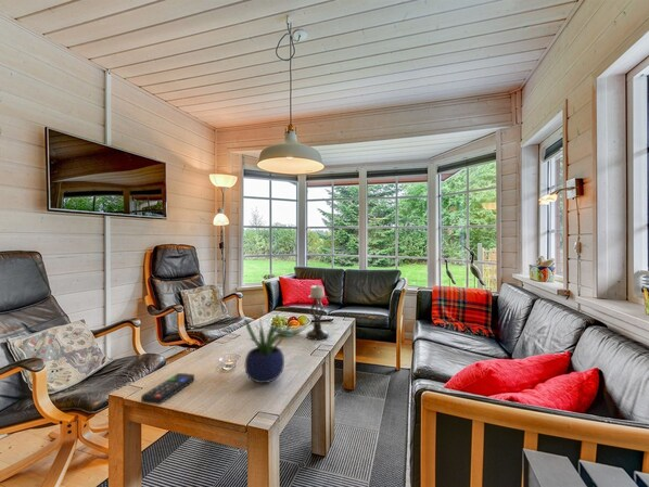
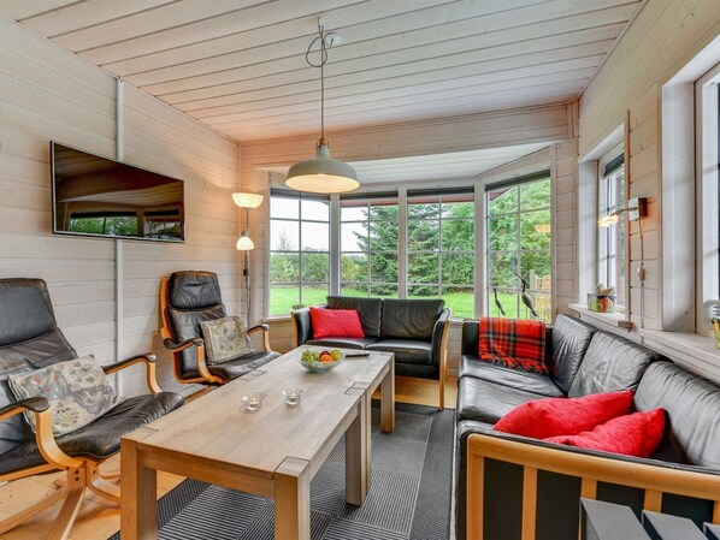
- candle holder (317, 310)
- remote control (169, 386)
- potted plant (264, 346)
